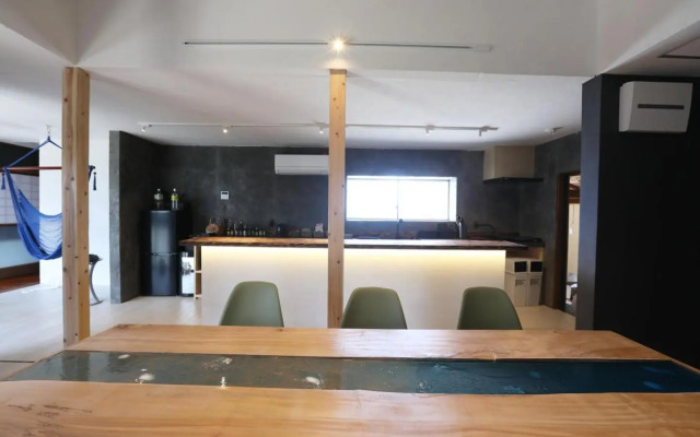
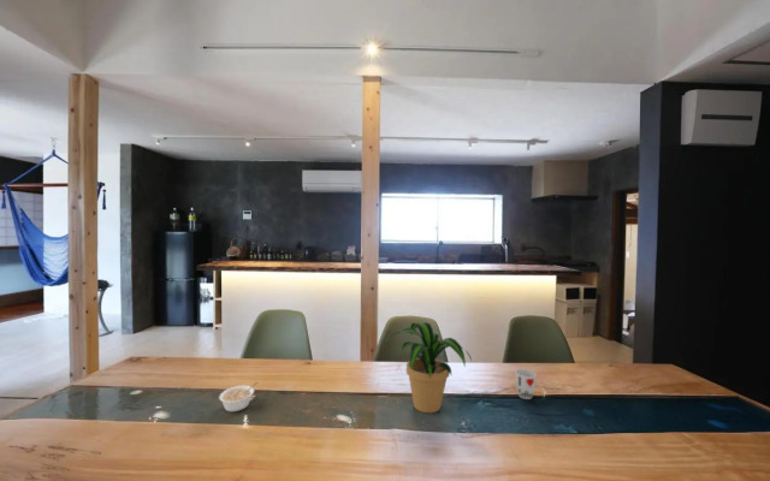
+ legume (237, 397)
+ potted plant (427, 367)
+ cup (525, 384)
